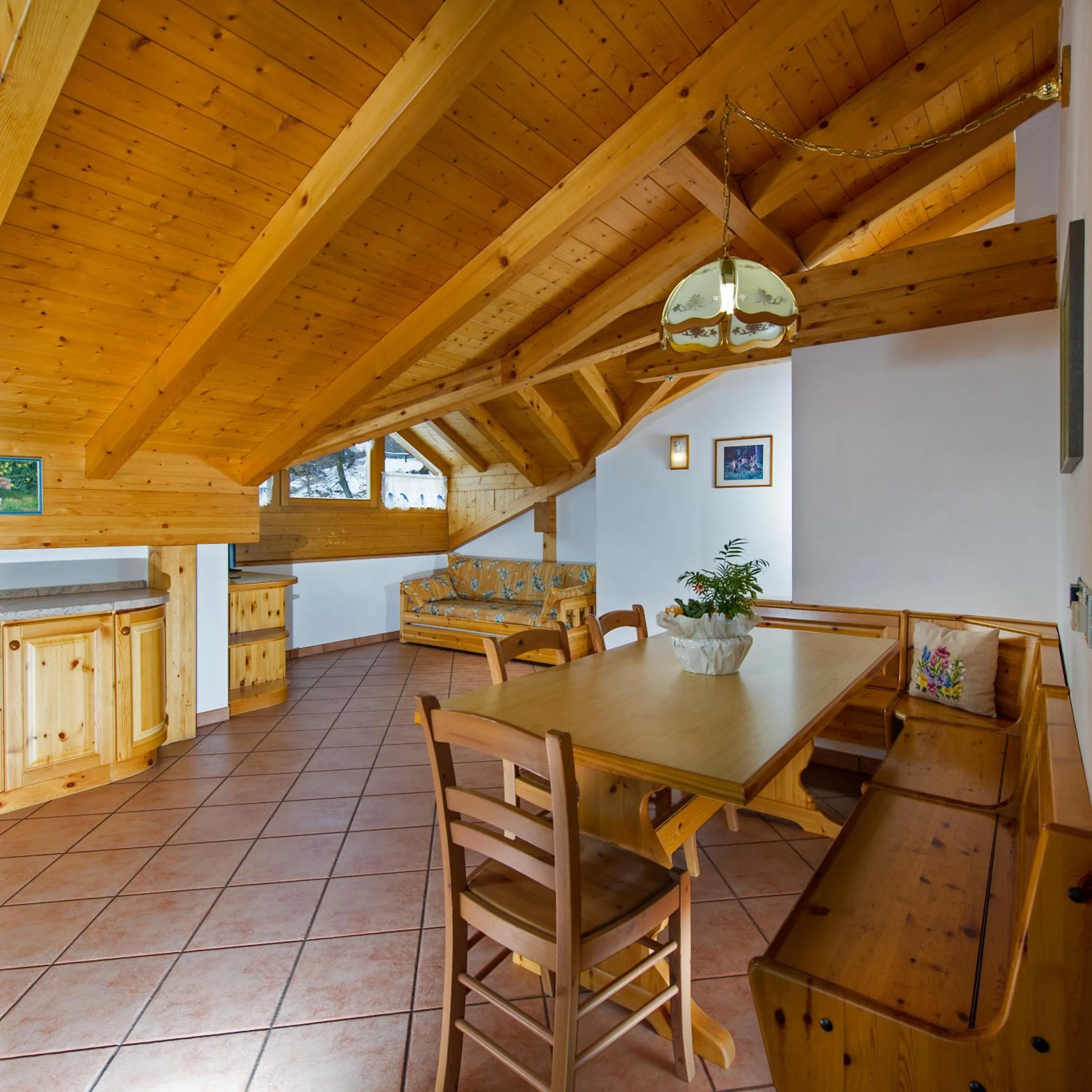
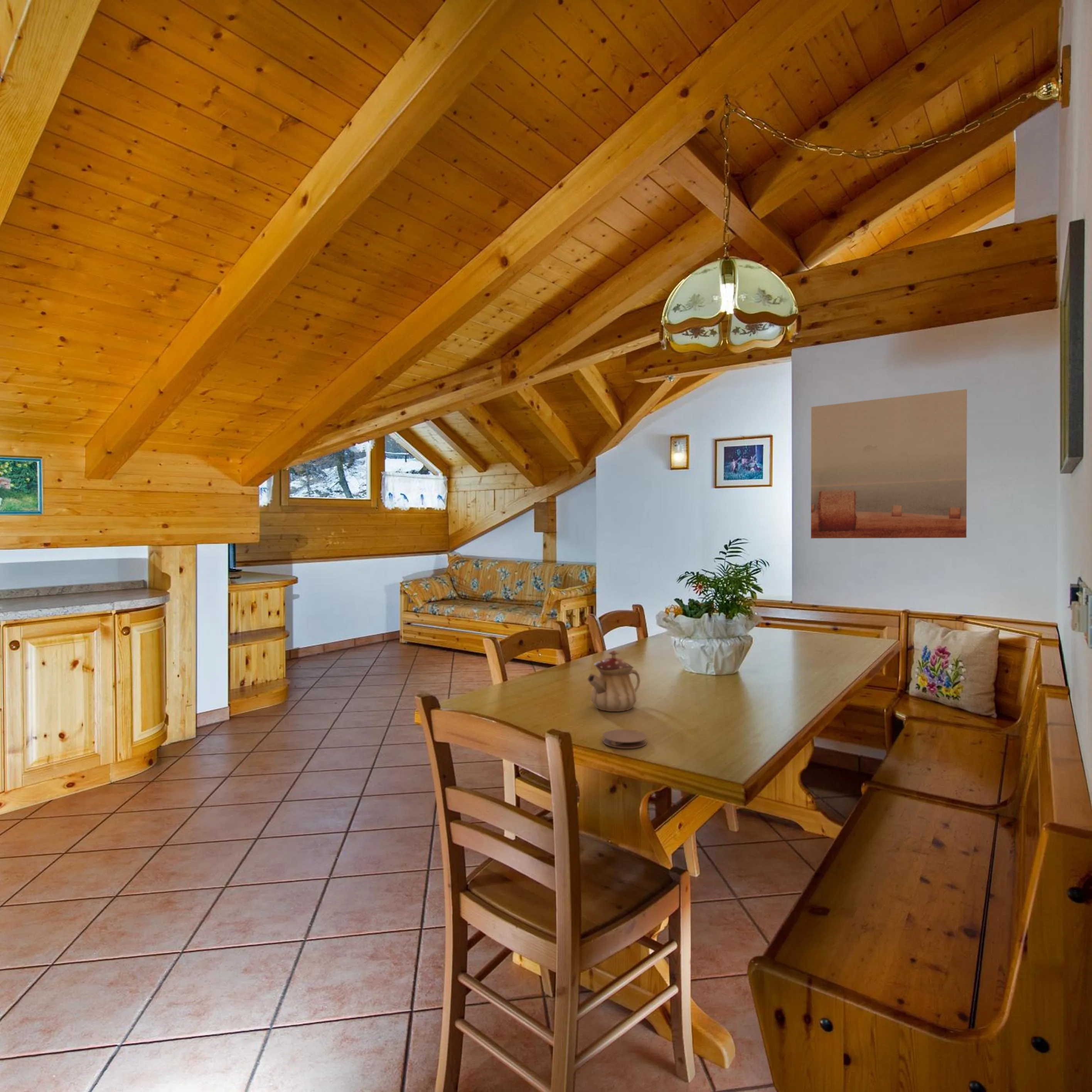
+ wall art (884, 468)
+ teapot (616, 678)
+ coaster (625, 738)
